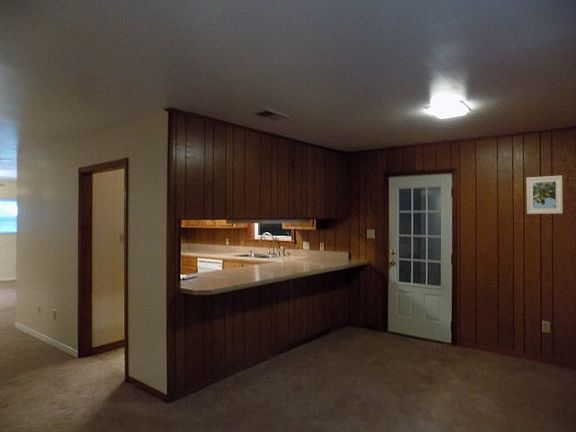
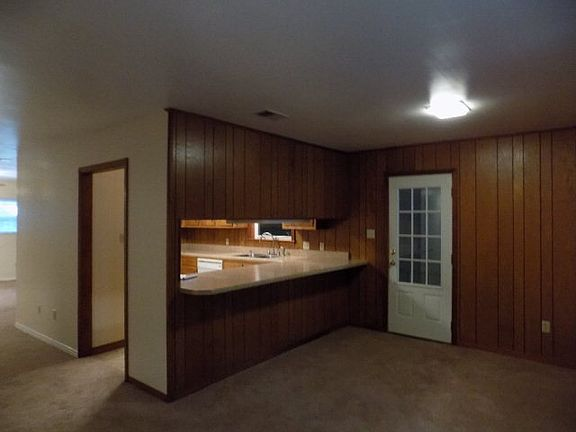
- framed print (544, 195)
